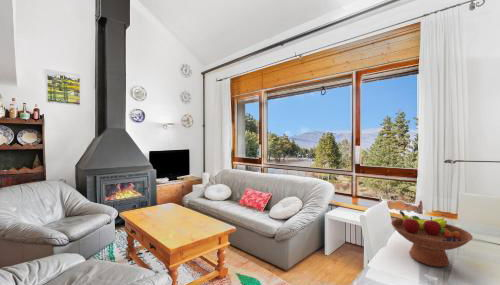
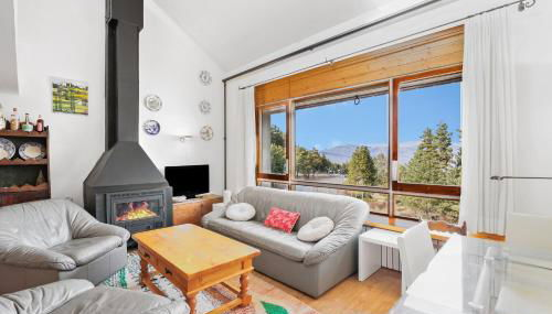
- fruit bowl (428, 237)
